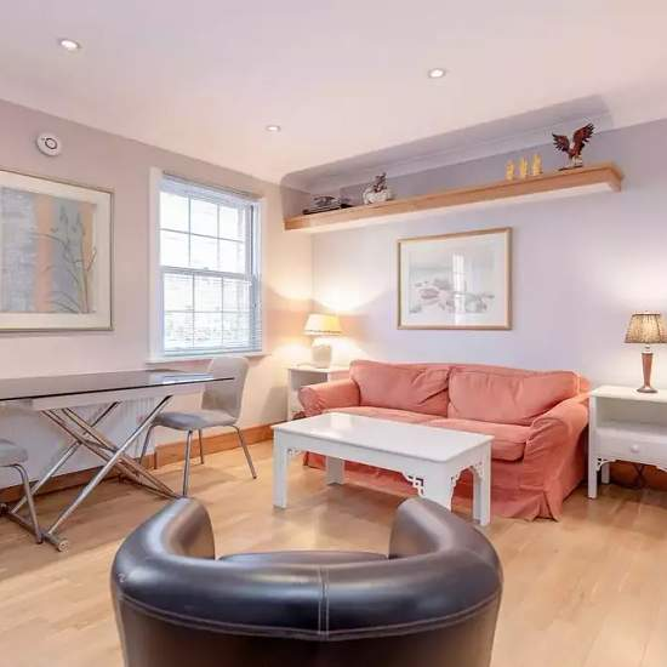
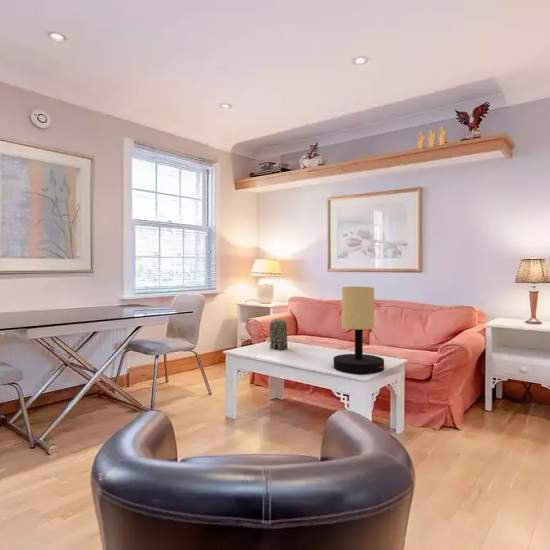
+ toy elephant (277, 333)
+ table lamp (358, 327)
